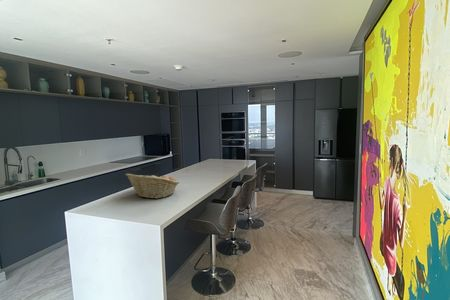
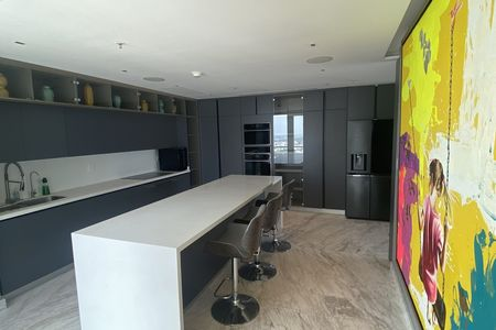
- fruit basket (152, 182)
